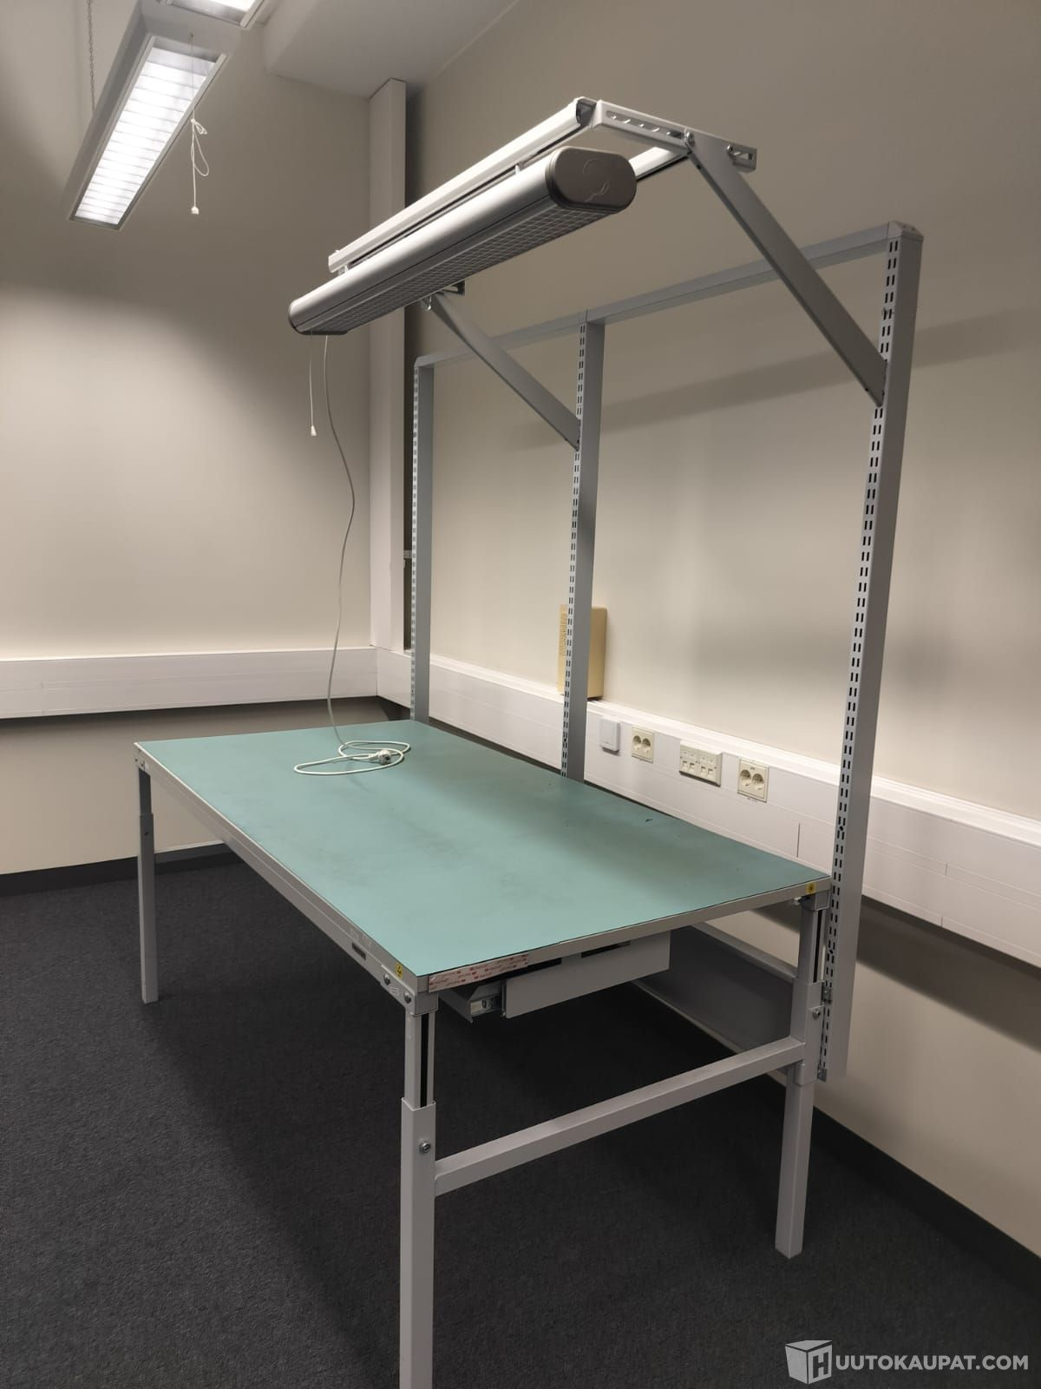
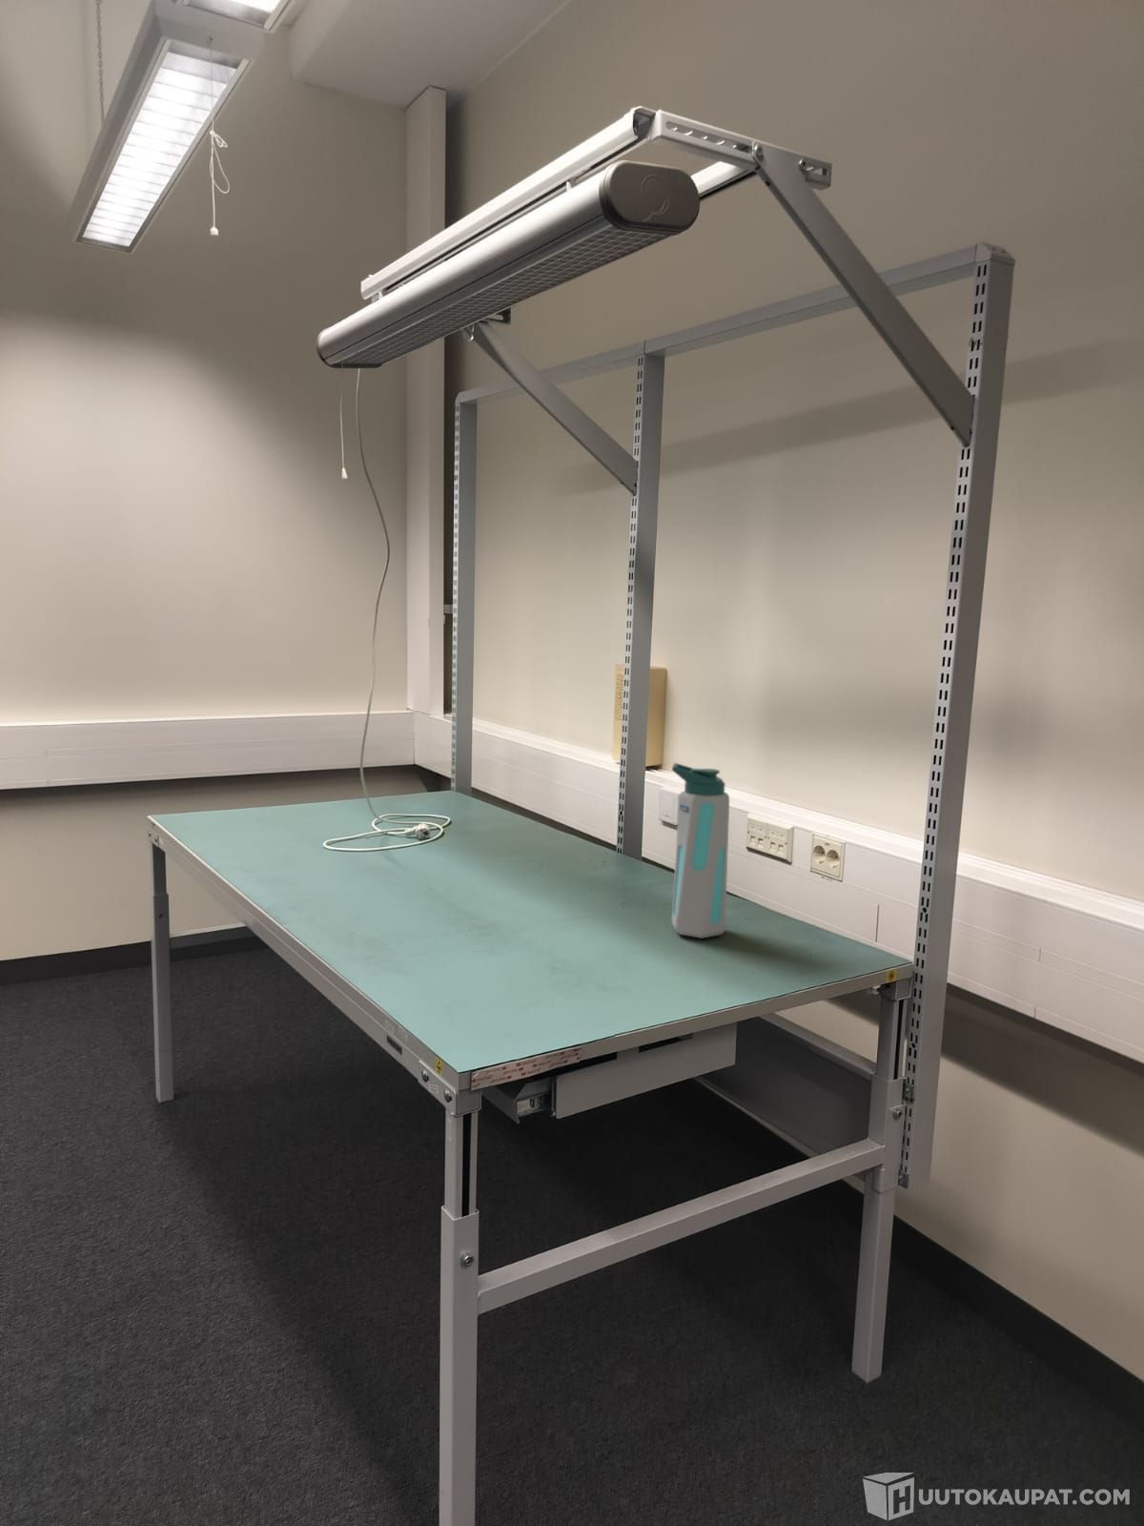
+ water bottle (697, 850)
